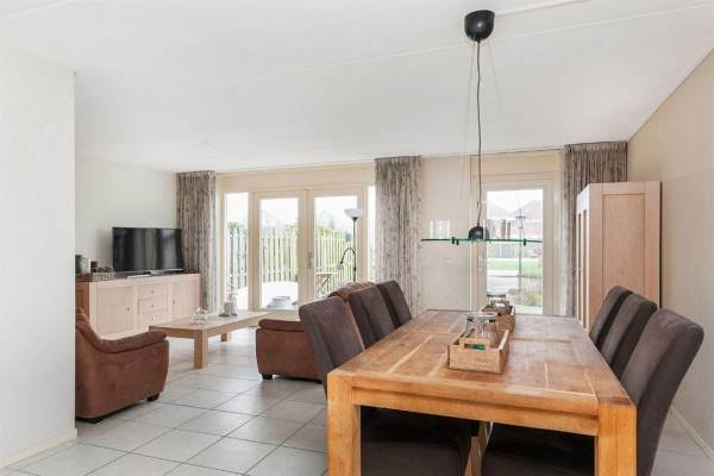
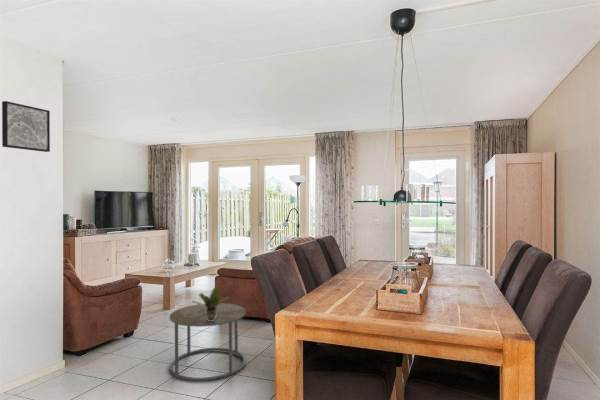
+ wall art (27, 127)
+ potted plant (210, 305)
+ side table (208, 348)
